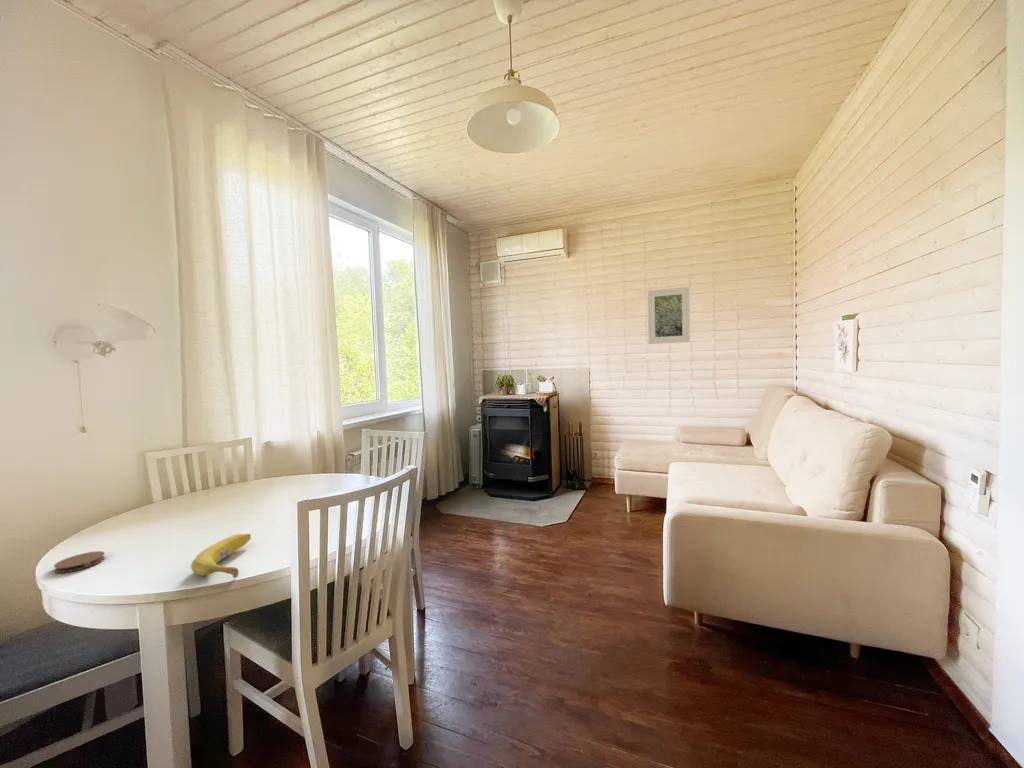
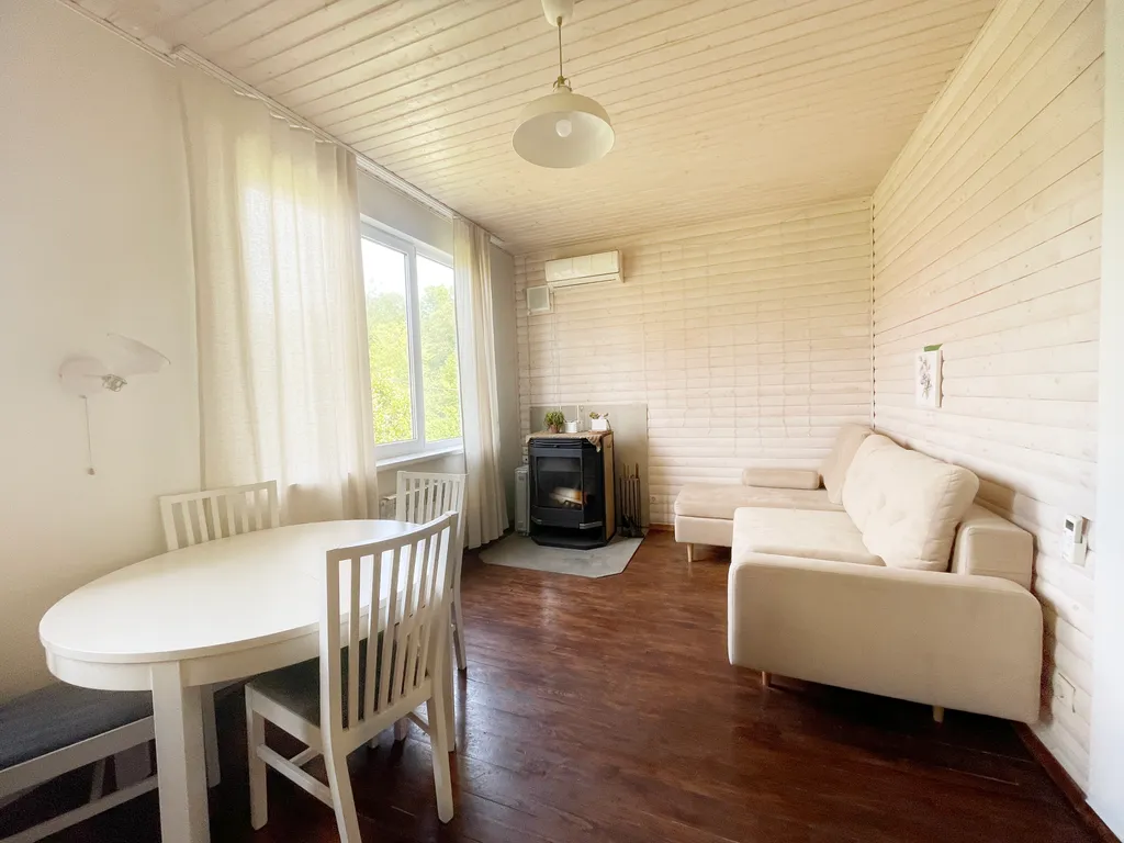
- fruit (228, 554)
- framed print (668, 316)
- coaster (80, 561)
